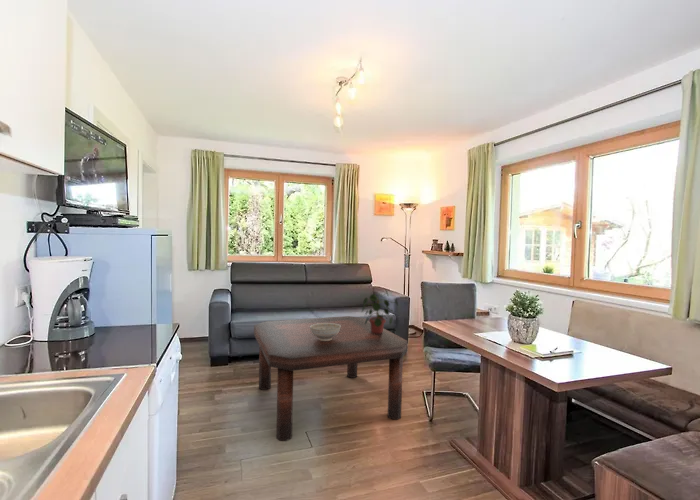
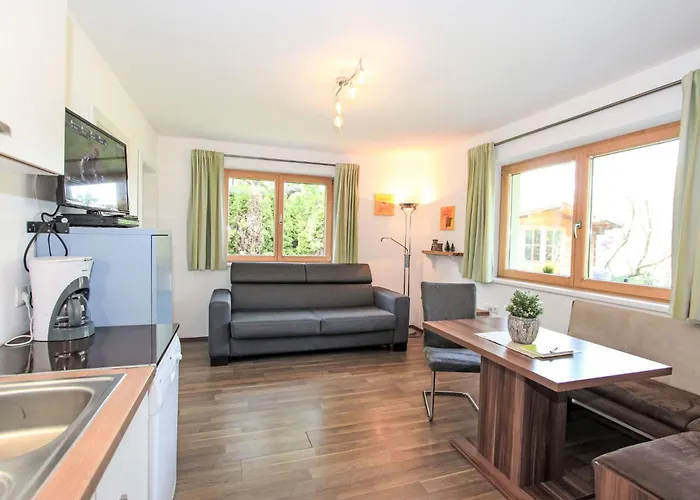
- potted plant (380, 309)
- decorative bowl (325, 332)
- coffee table (325, 366)
